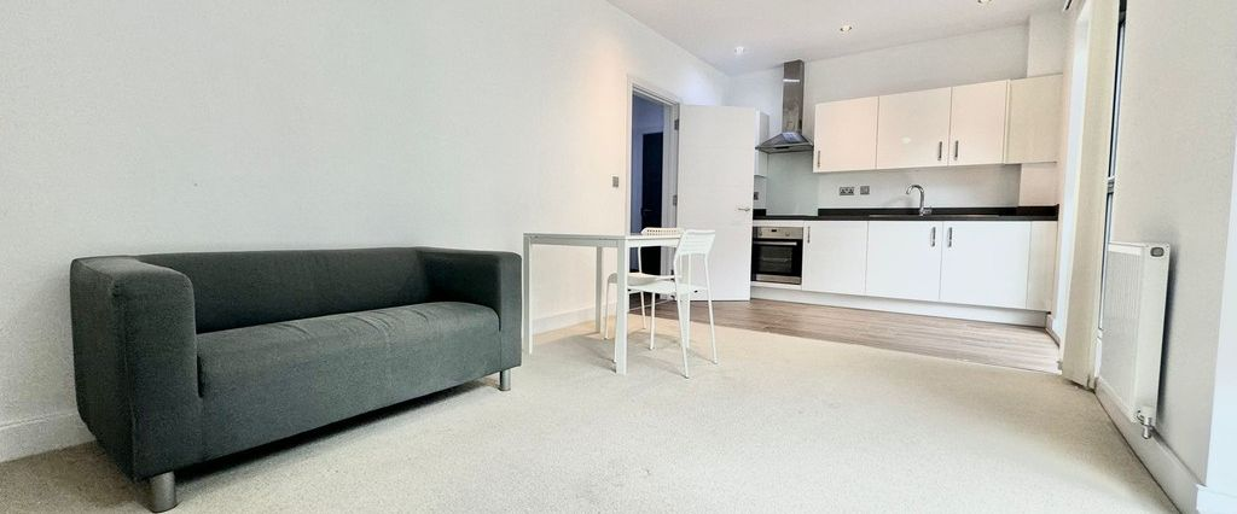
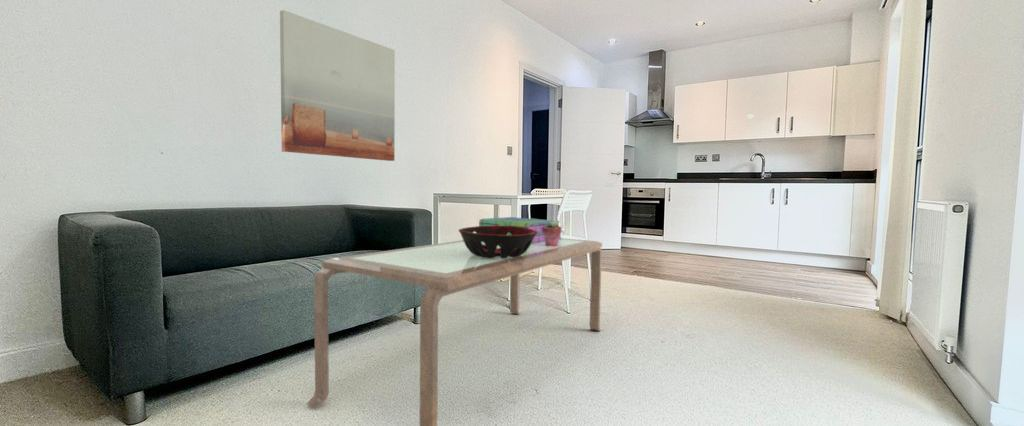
+ coffee table (479, 285)
+ wall art (344, 95)
+ stack of books (519, 226)
+ potted succulent (551, 231)
+ decorative bowl (497, 241)
